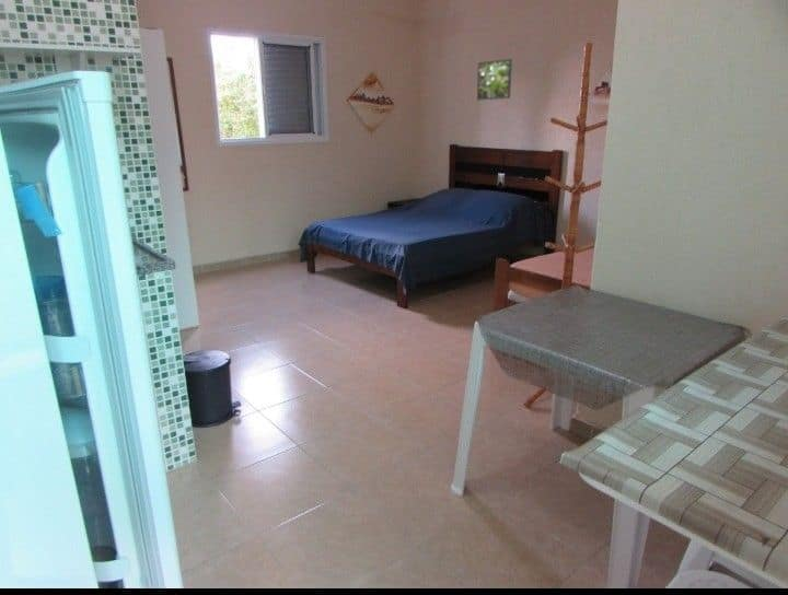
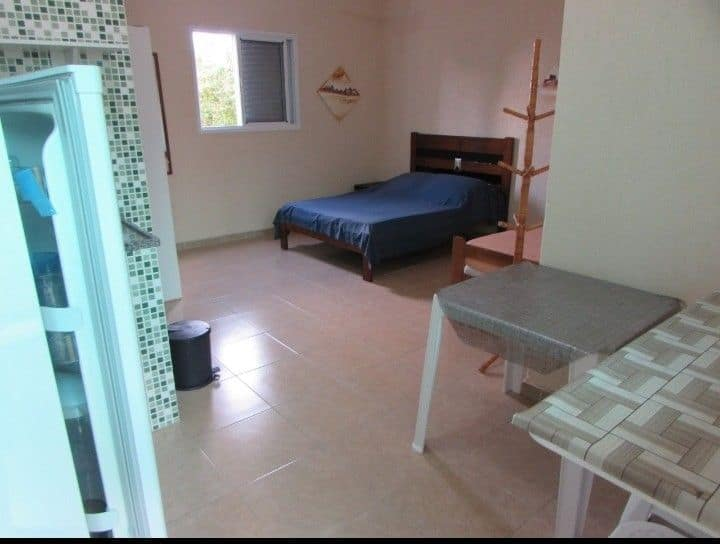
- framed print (494, 80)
